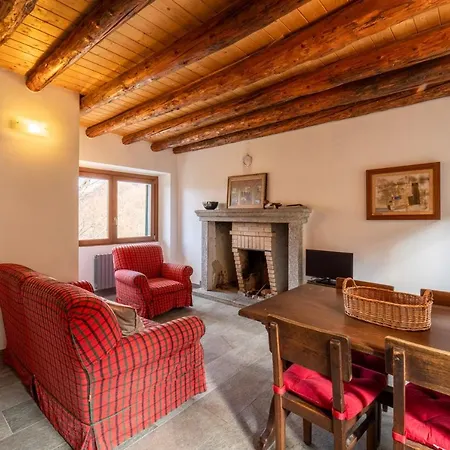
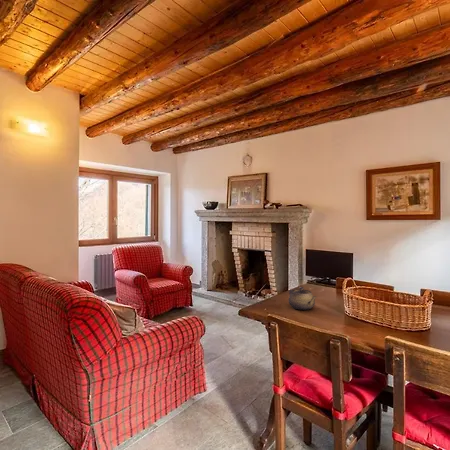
+ teapot (302, 297)
